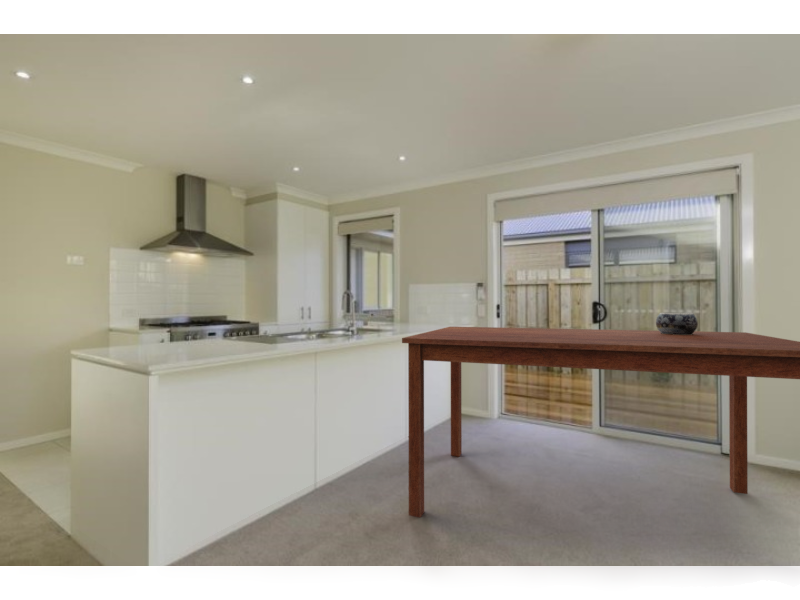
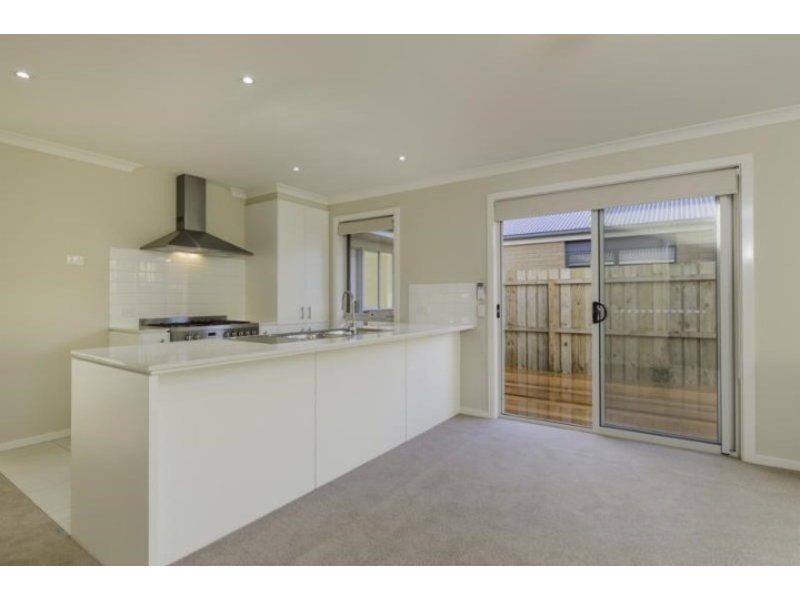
- decorative bowl (676, 323)
- dining table (586, 368)
